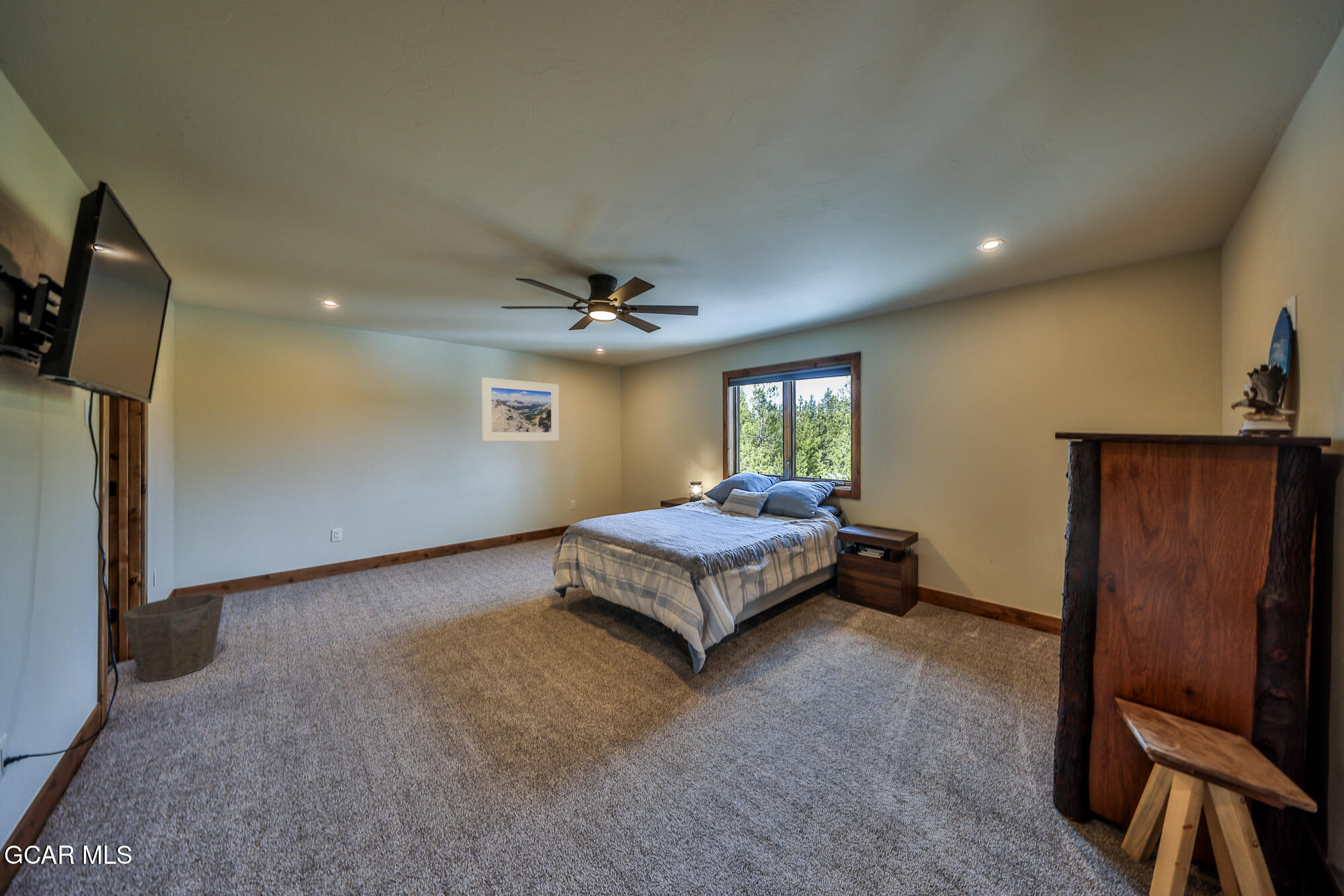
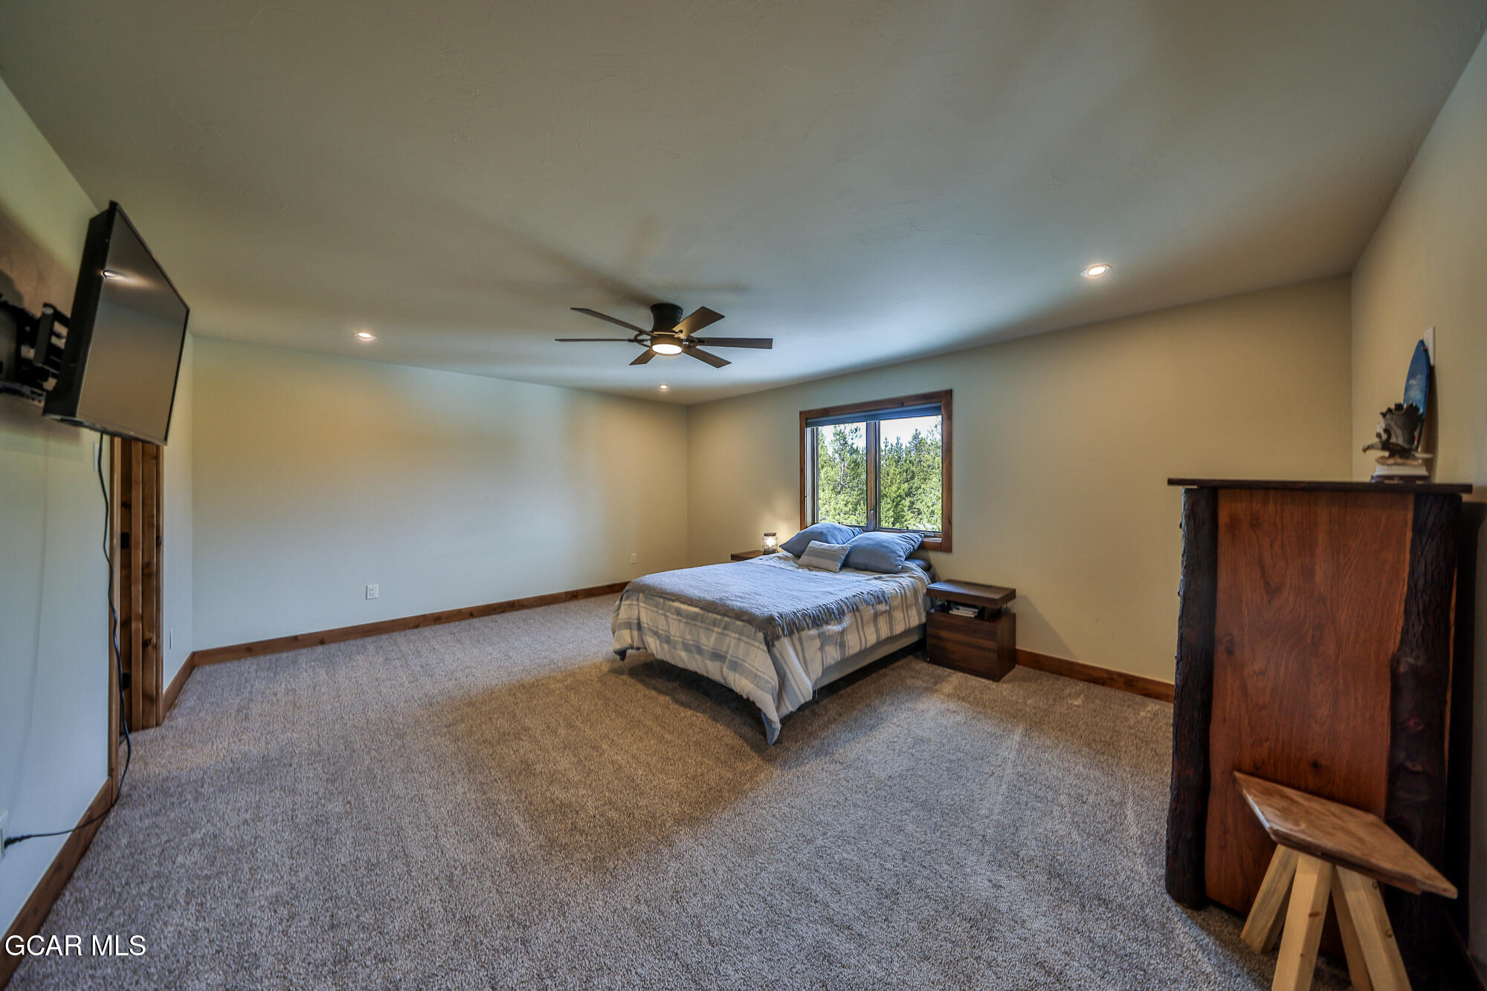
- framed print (522, 411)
- waste bin (177, 636)
